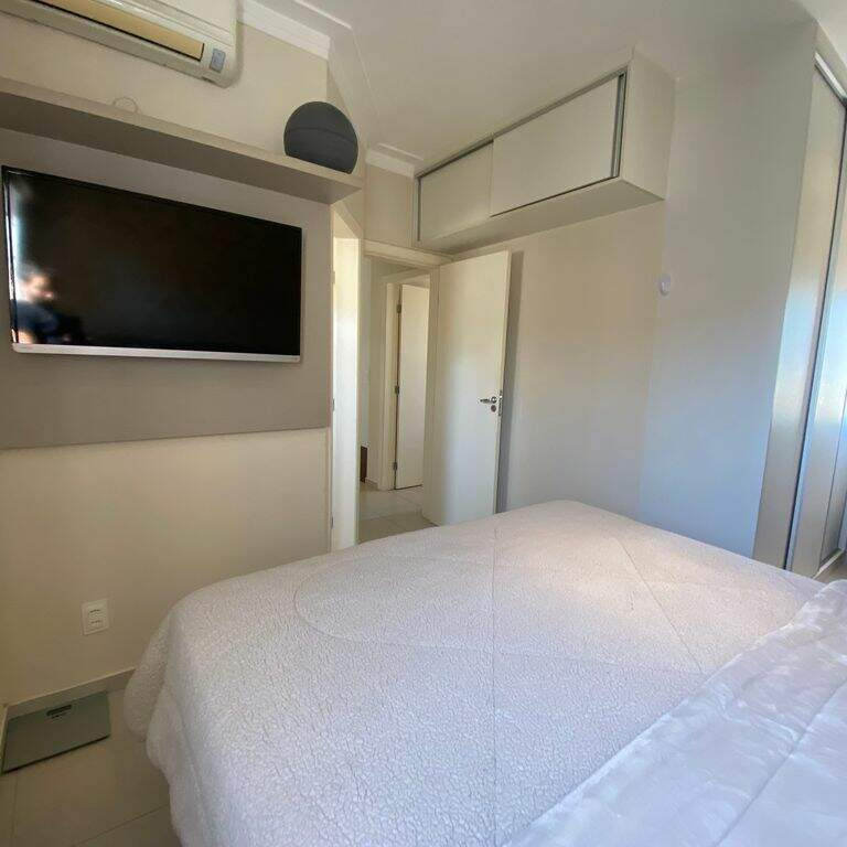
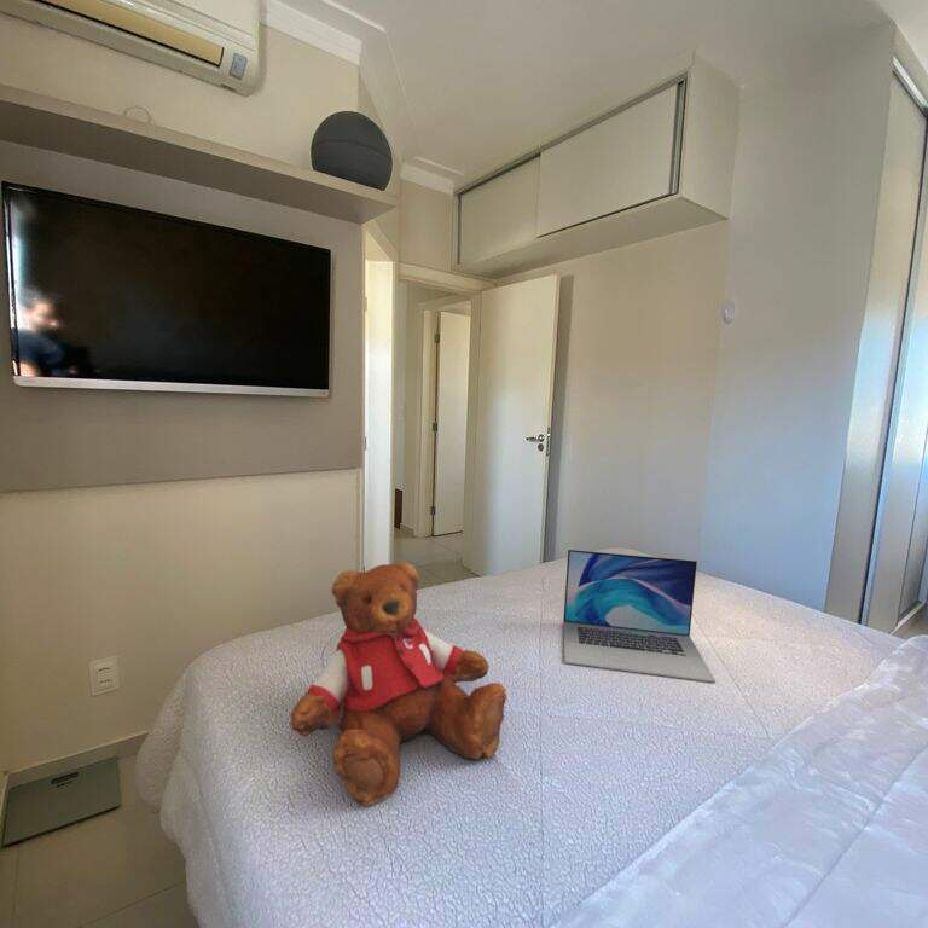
+ teddy bear (402, 660)
+ laptop (634, 609)
